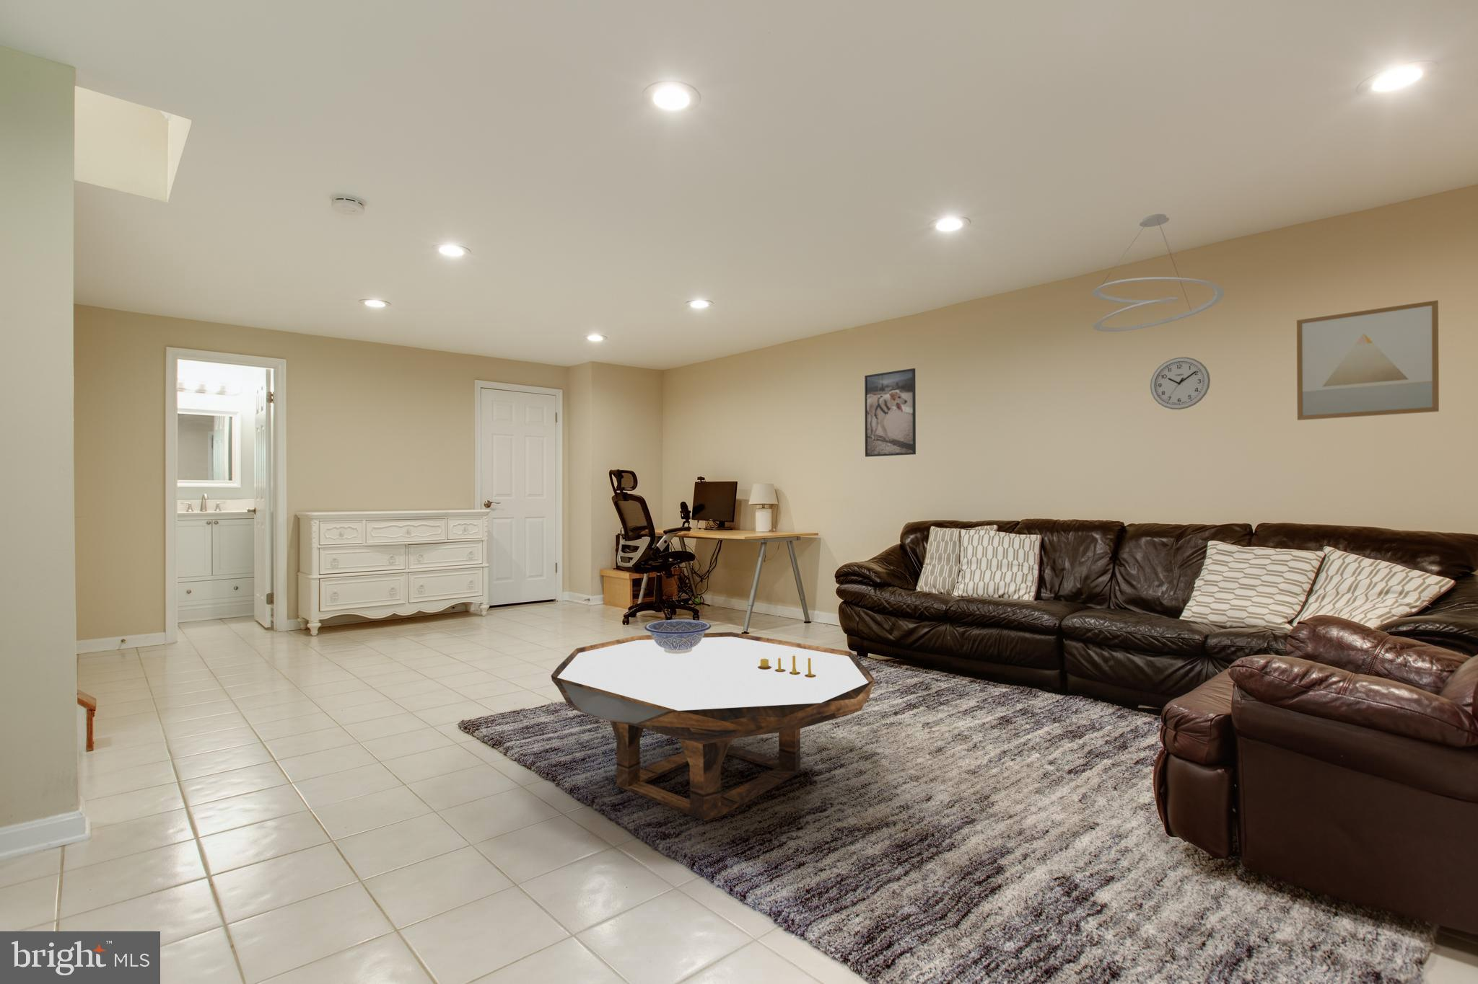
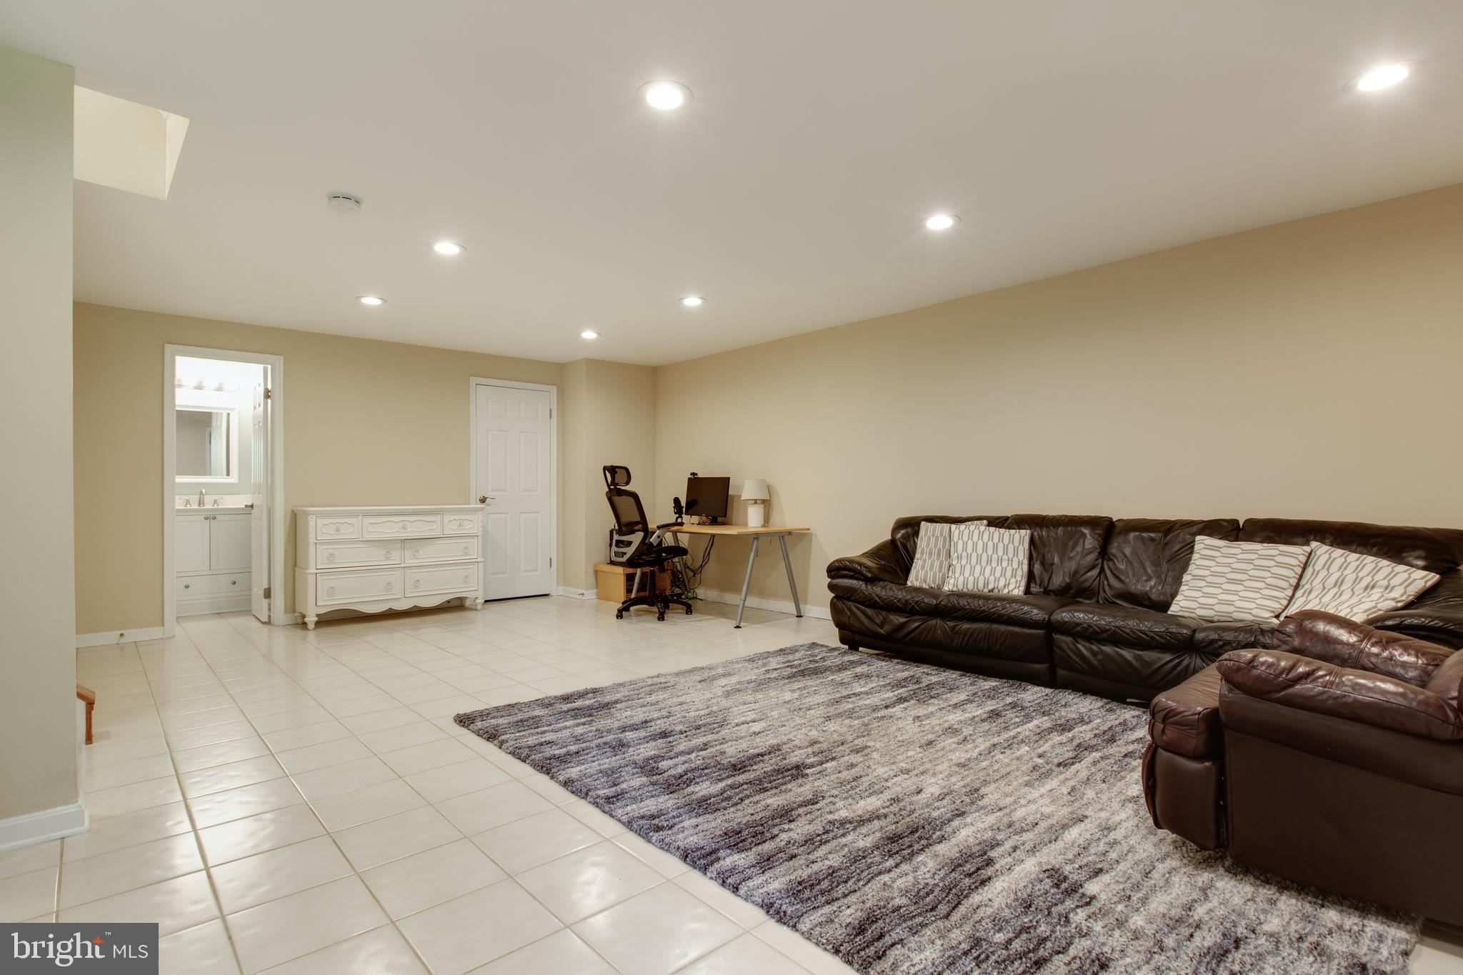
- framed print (889, 414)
- coffee table (711, 719)
- wall art (1364, 364)
- decorative bowl (678, 637)
- candle (780, 661)
- ceiling light fixture (1157, 277)
- wall clock (1178, 383)
